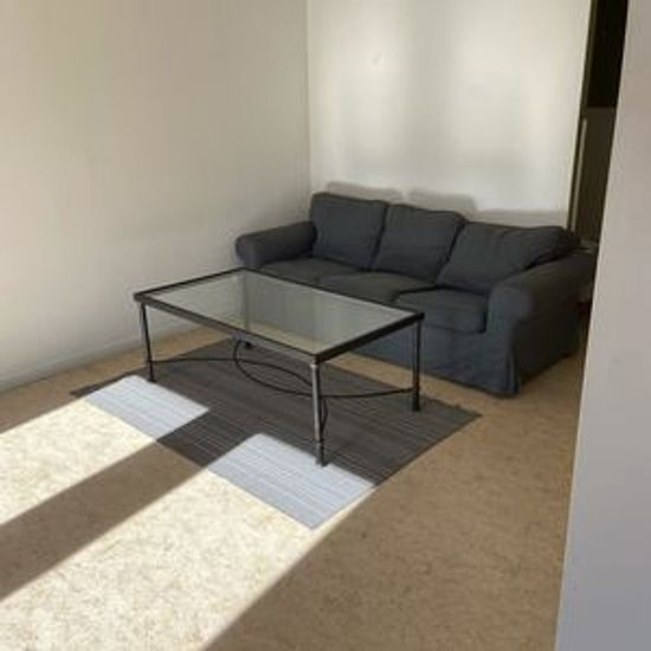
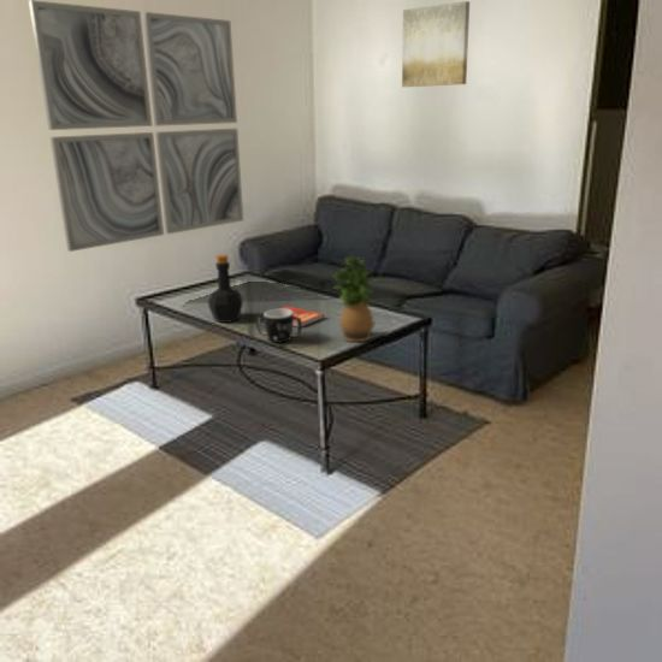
+ mug (278, 326)
+ bottle (224, 286)
+ wall art (154, 125)
+ wall art (433, 46)
+ book (294, 315)
+ potted plant (354, 299)
